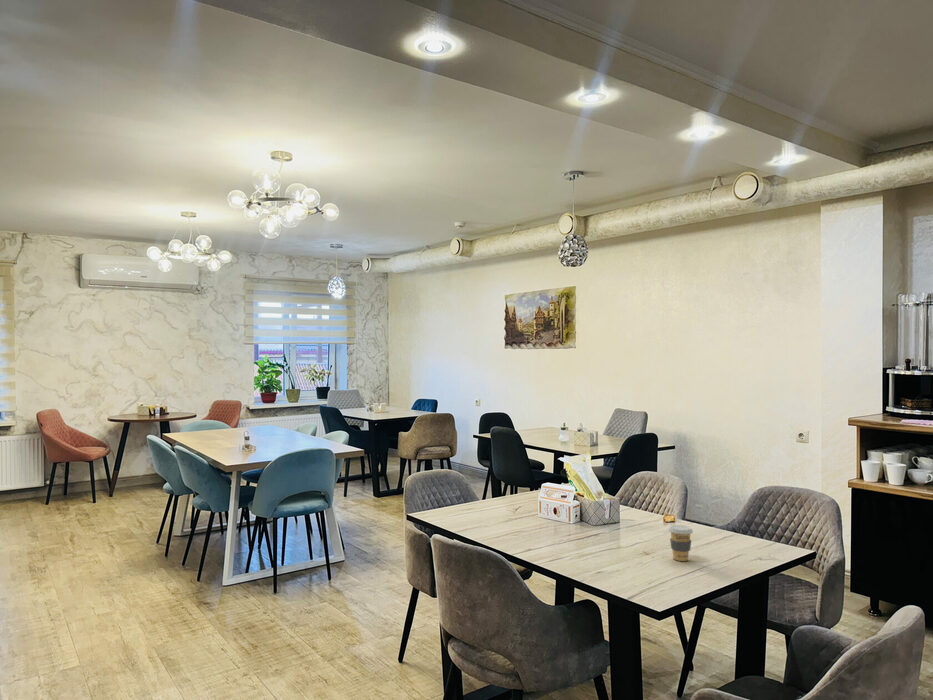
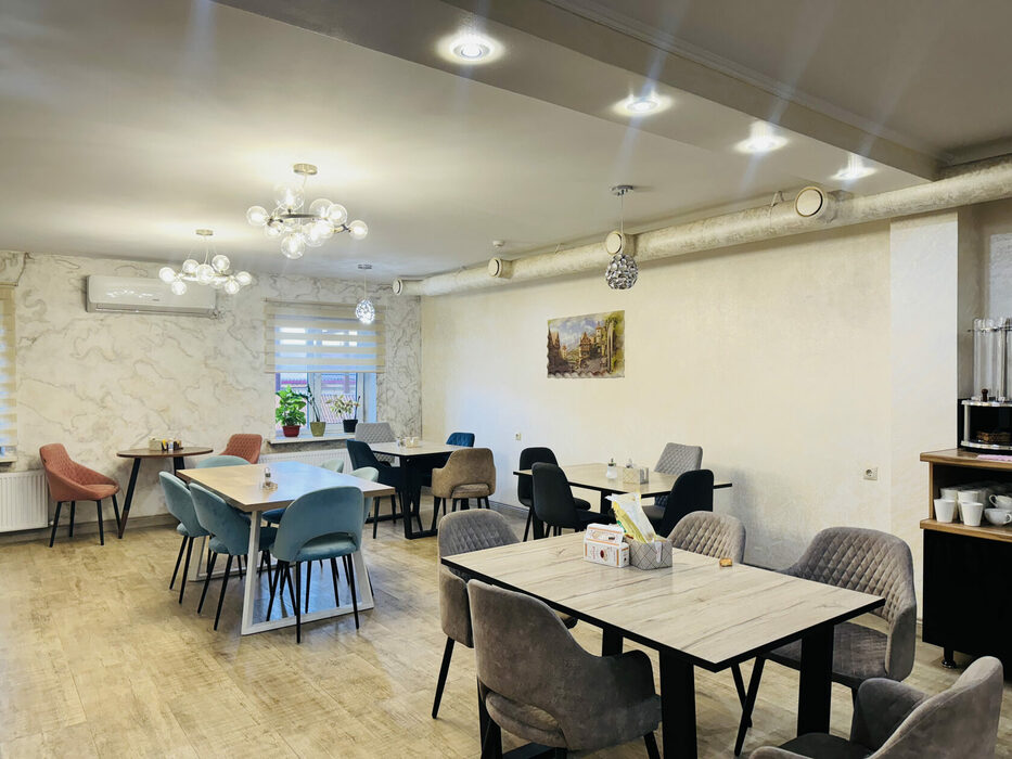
- coffee cup (680, 543)
